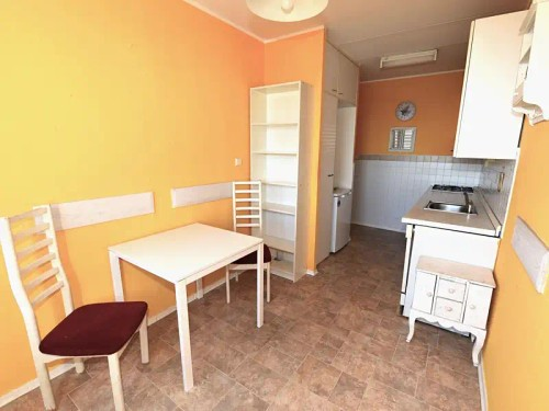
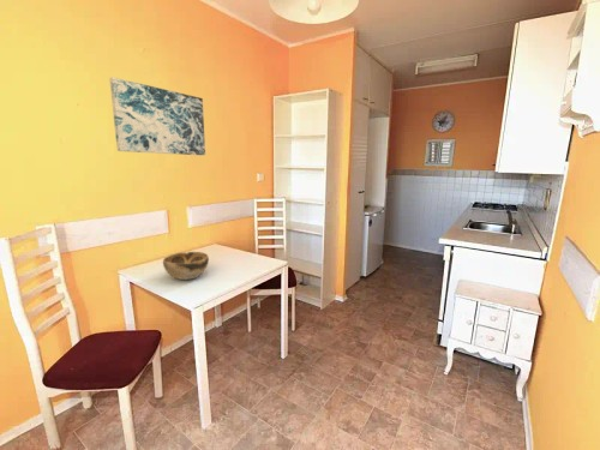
+ decorative bowl (186, 266)
+ wall art (163, 121)
